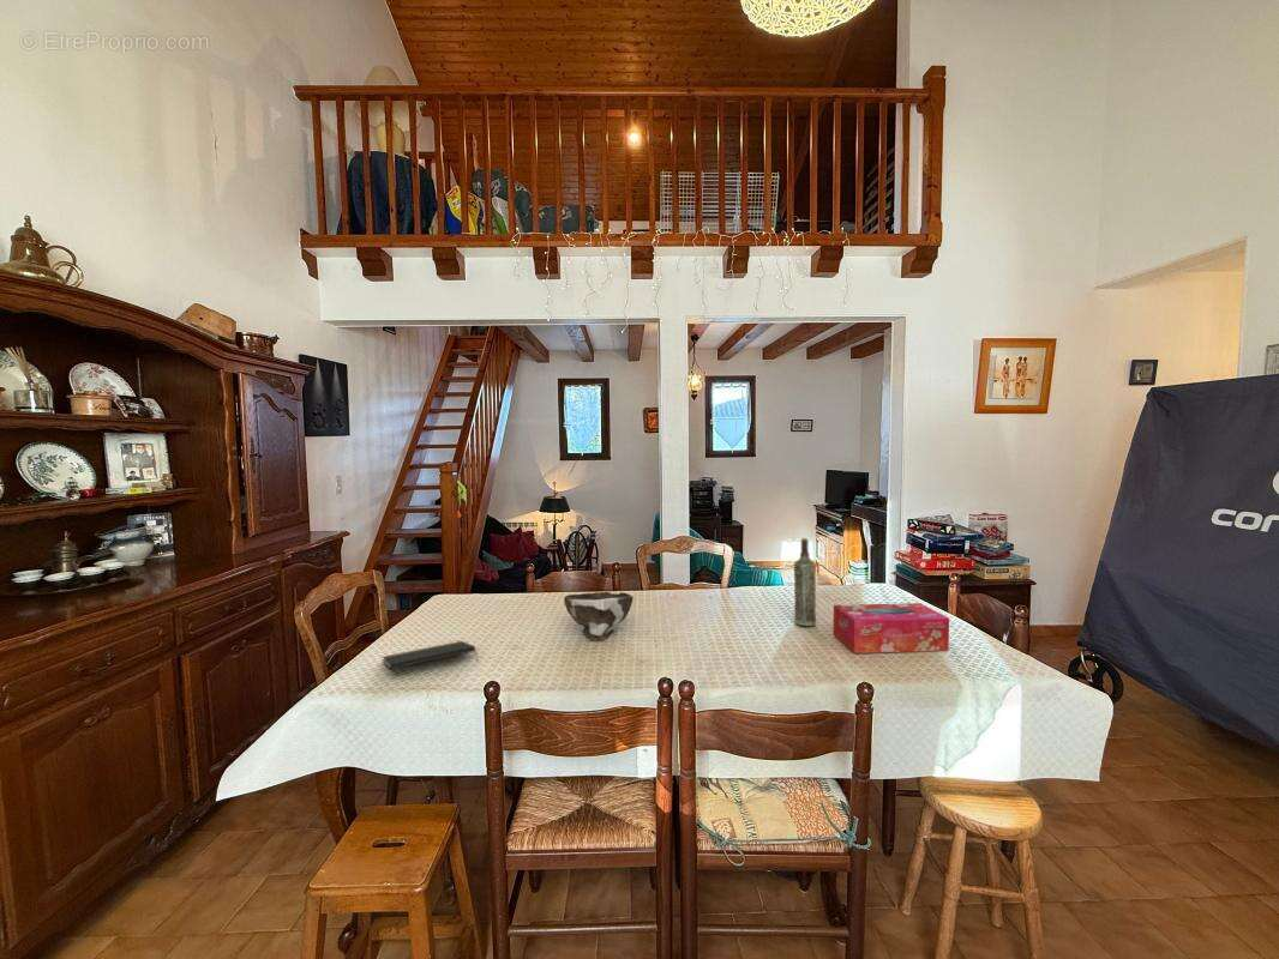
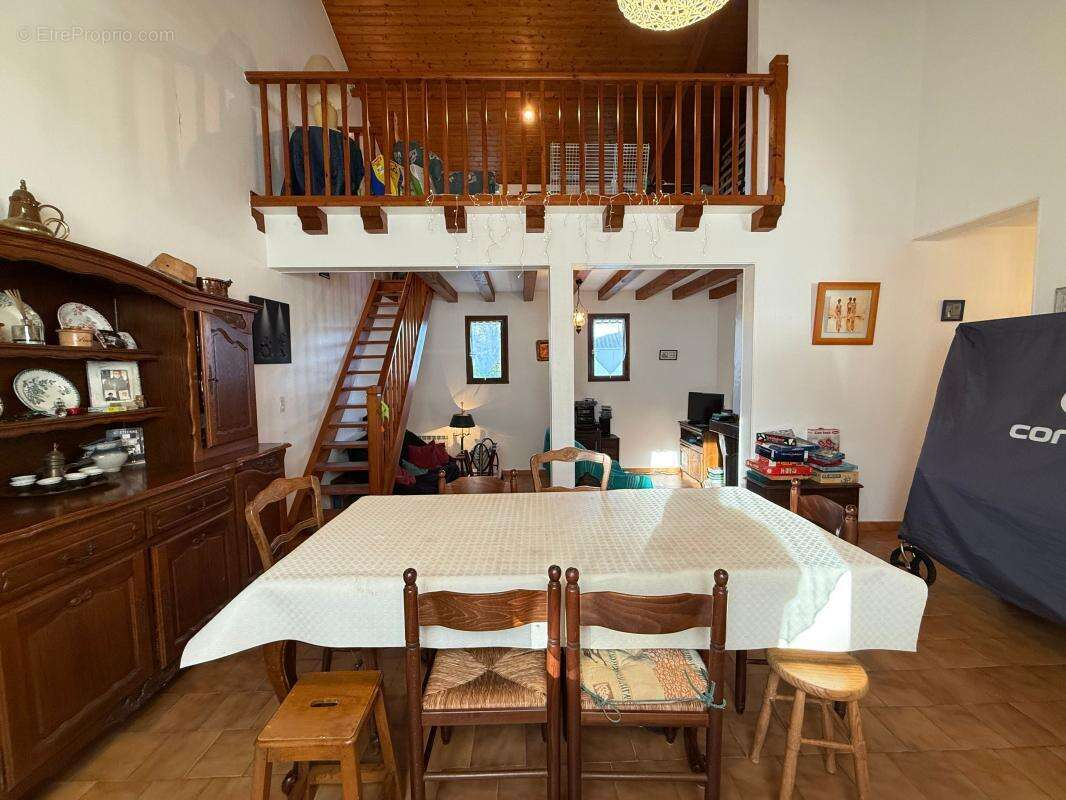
- notepad (428, 653)
- bowl (599, 610)
- bottle (804, 580)
- tissue box (888, 626)
